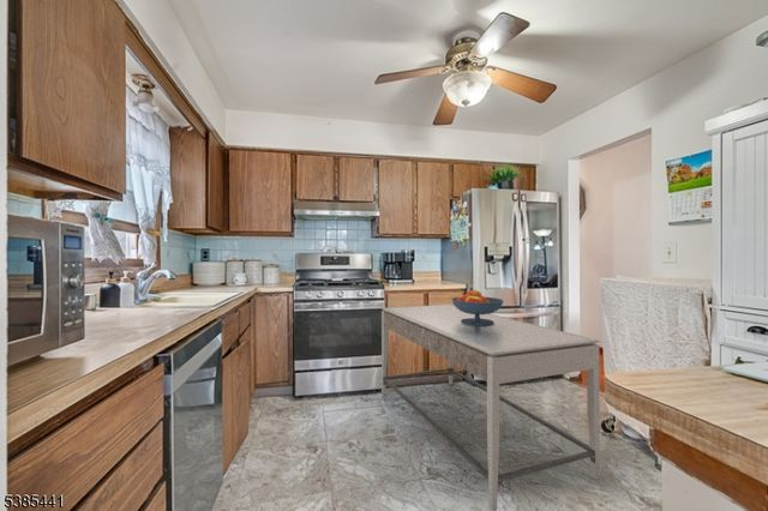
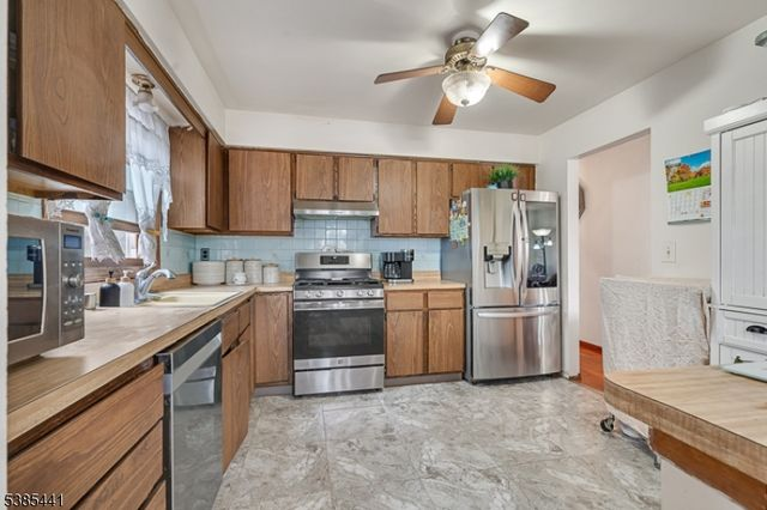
- dining table (464, 375)
- fruit bowl (476, 306)
